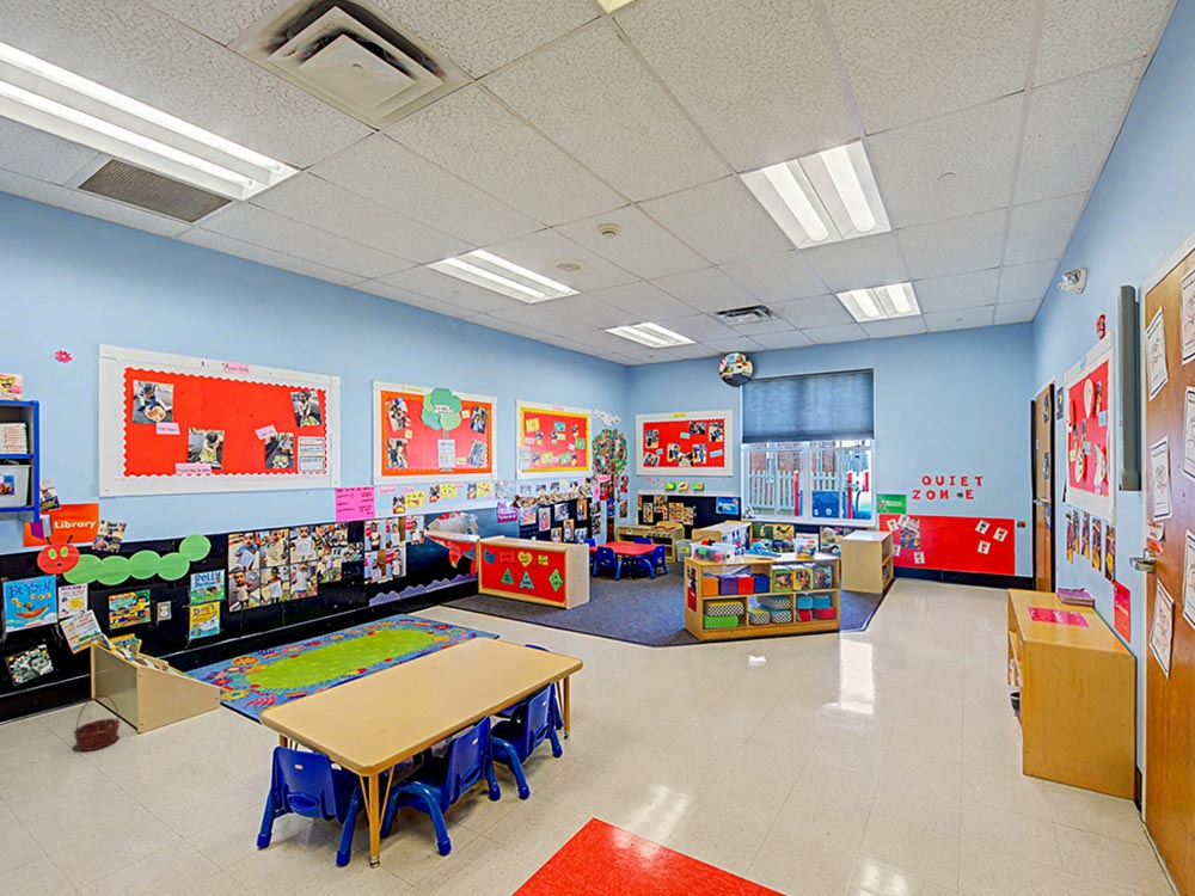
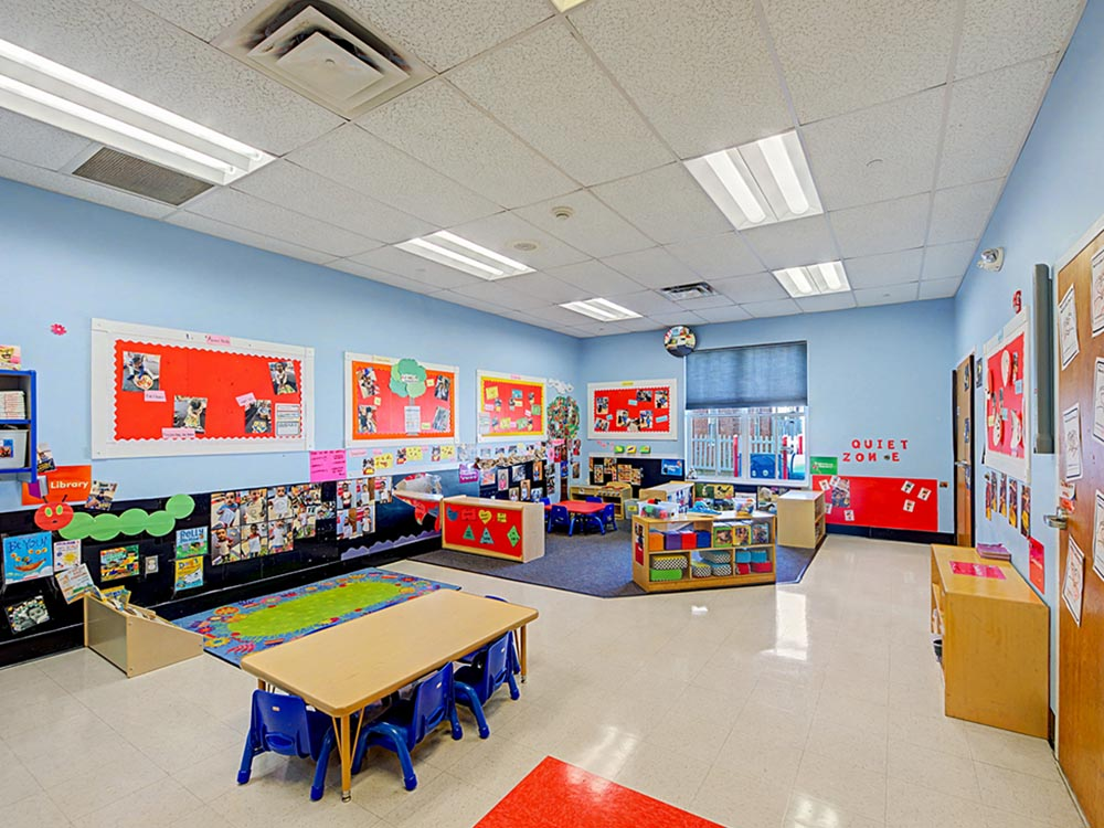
- basket (97, 720)
